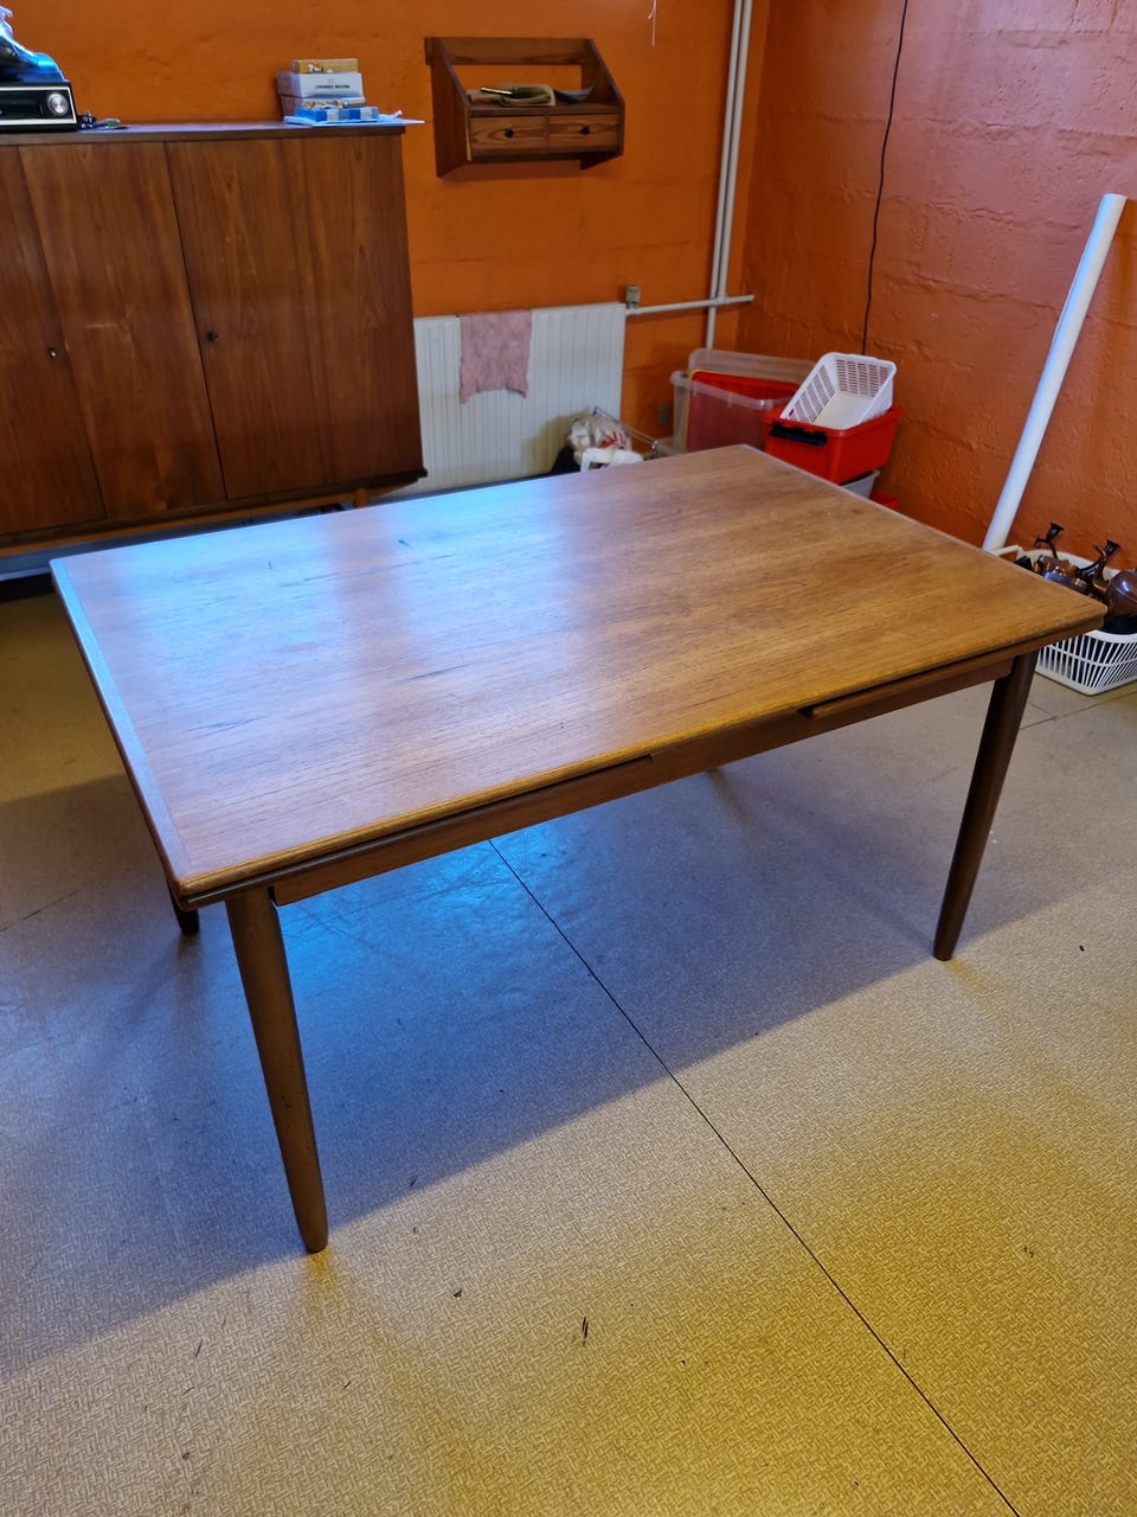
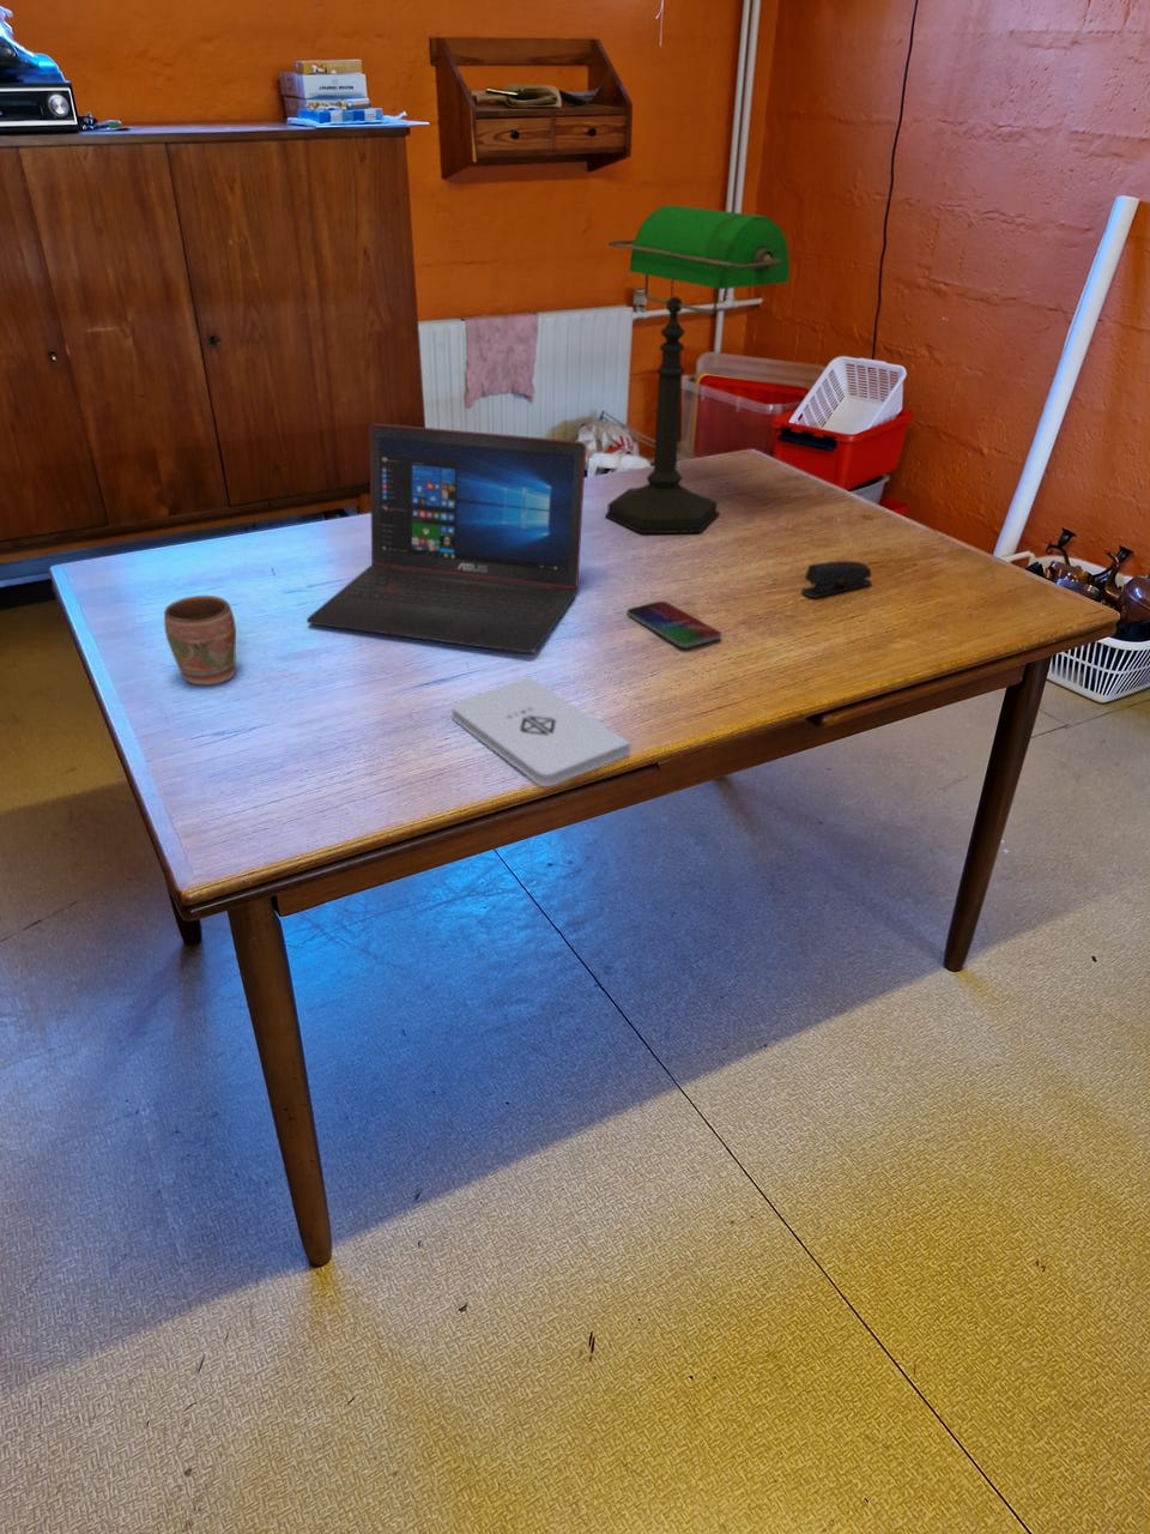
+ smartphone (672, 623)
+ notepad (535, 728)
+ mug (208, 640)
+ desk lamp (683, 373)
+ stapler (838, 574)
+ laptop (447, 534)
